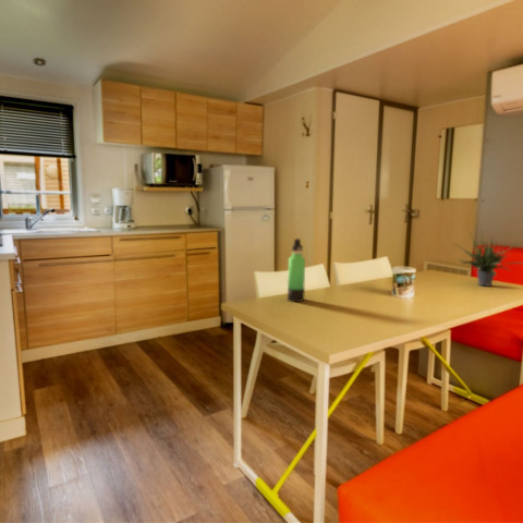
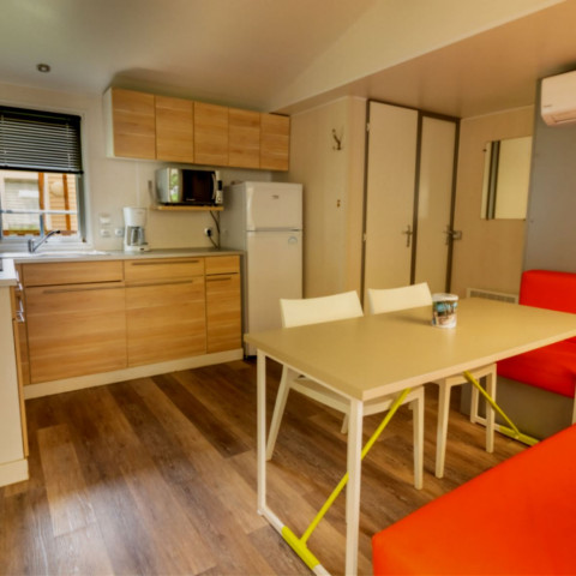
- potted plant (487, 255)
- thermos bottle (296, 269)
